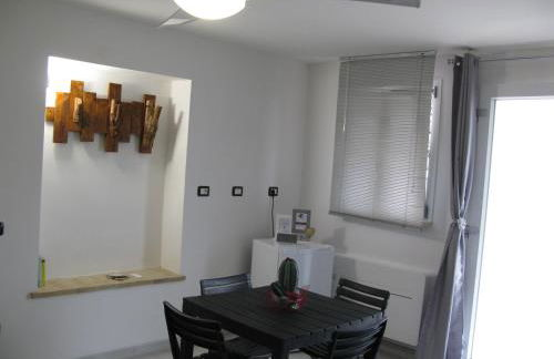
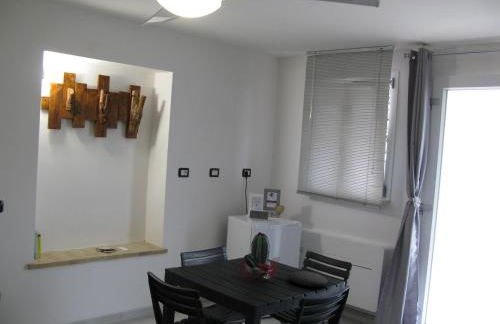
+ plate (307, 278)
